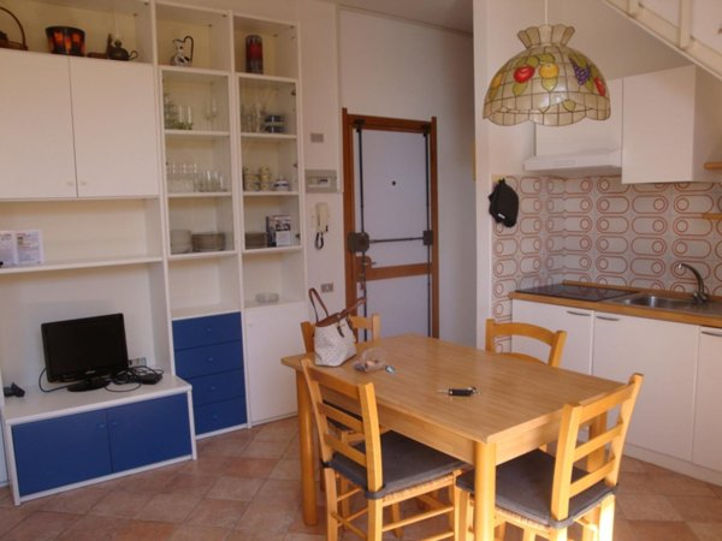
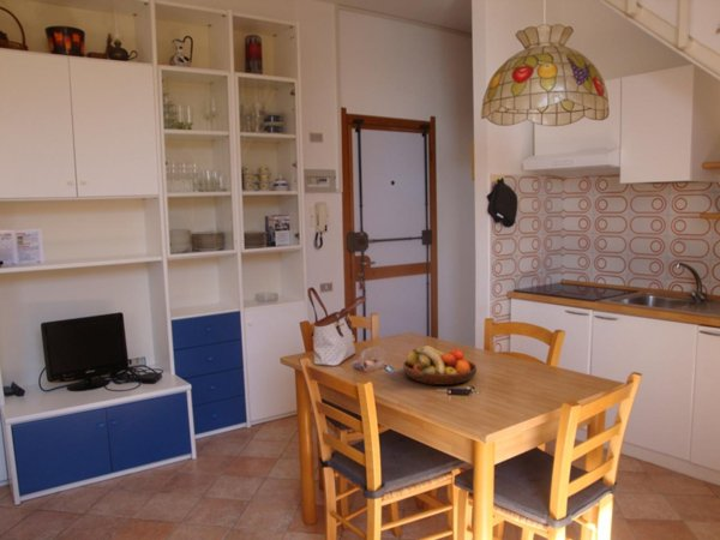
+ fruit bowl (439, 361)
